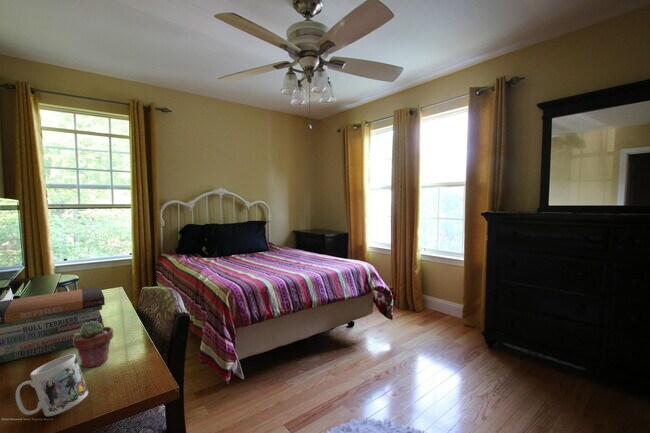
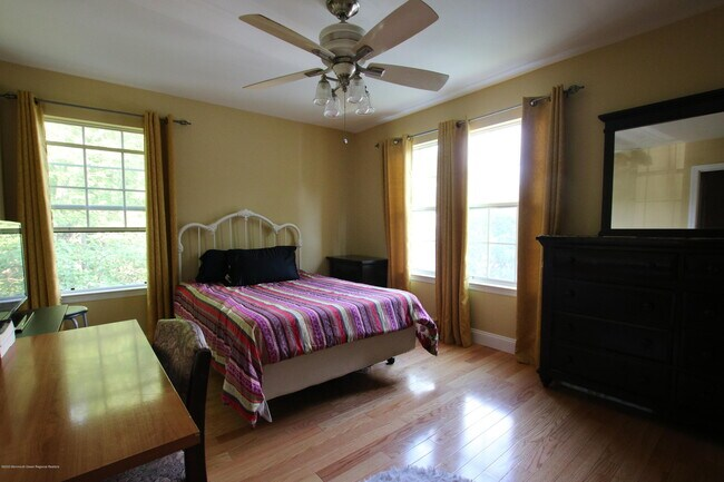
- mug (54, 387)
- potted succulent (93, 341)
- book stack (50, 321)
